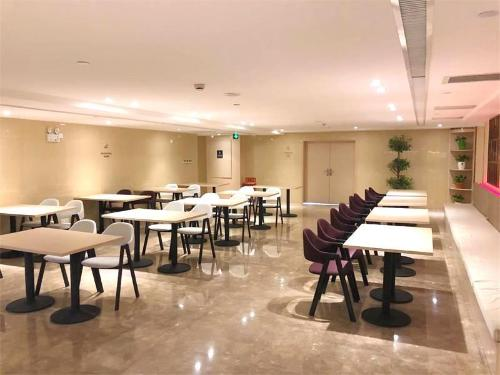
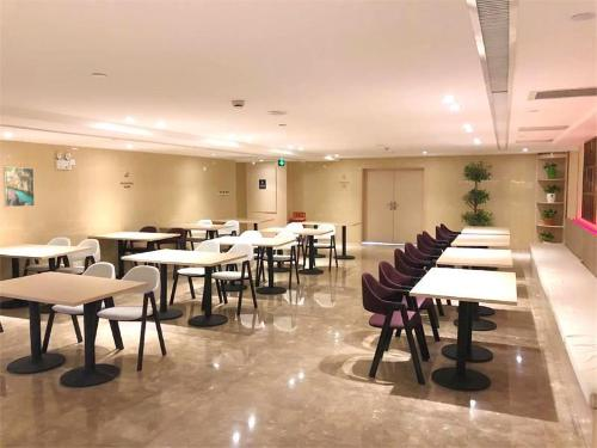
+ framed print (19, 186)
